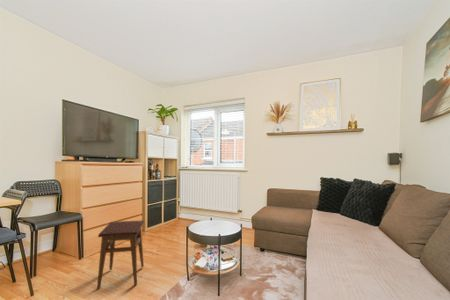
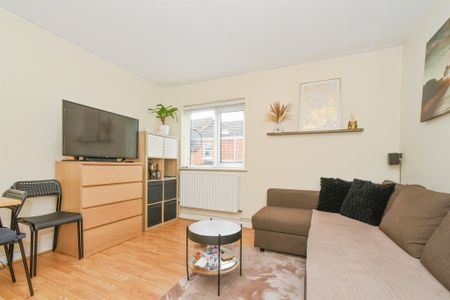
- stool (122, 251)
